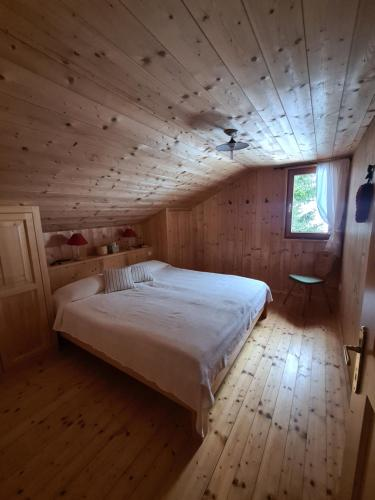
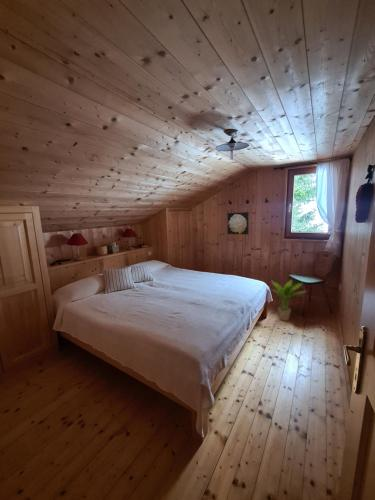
+ potted plant (288, 298)
+ wall art (237, 223)
